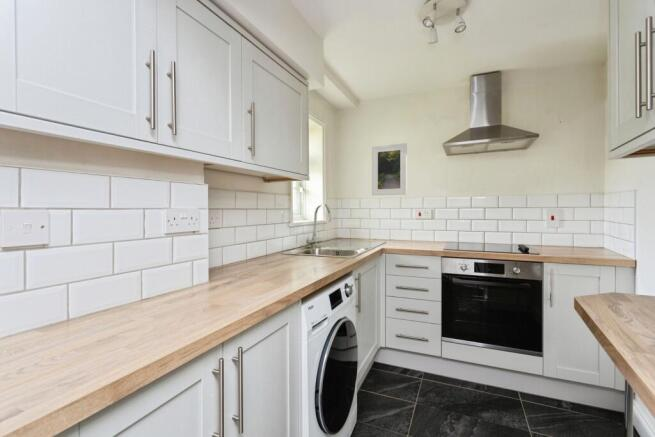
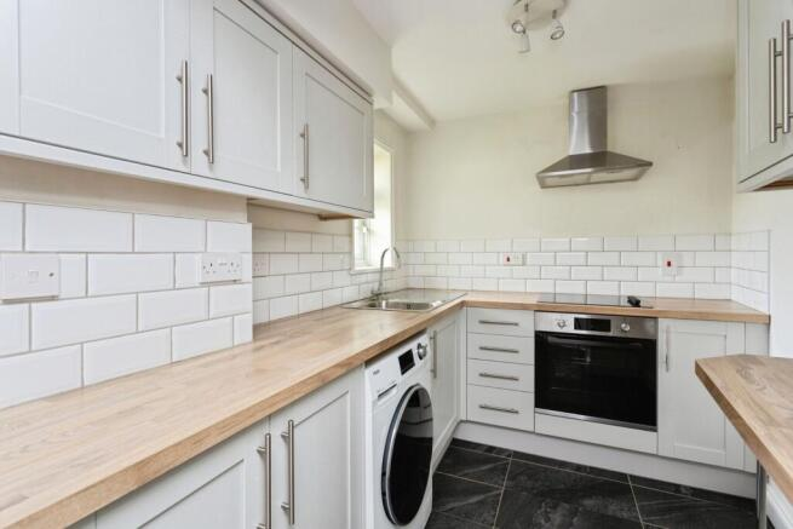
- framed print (389, 170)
